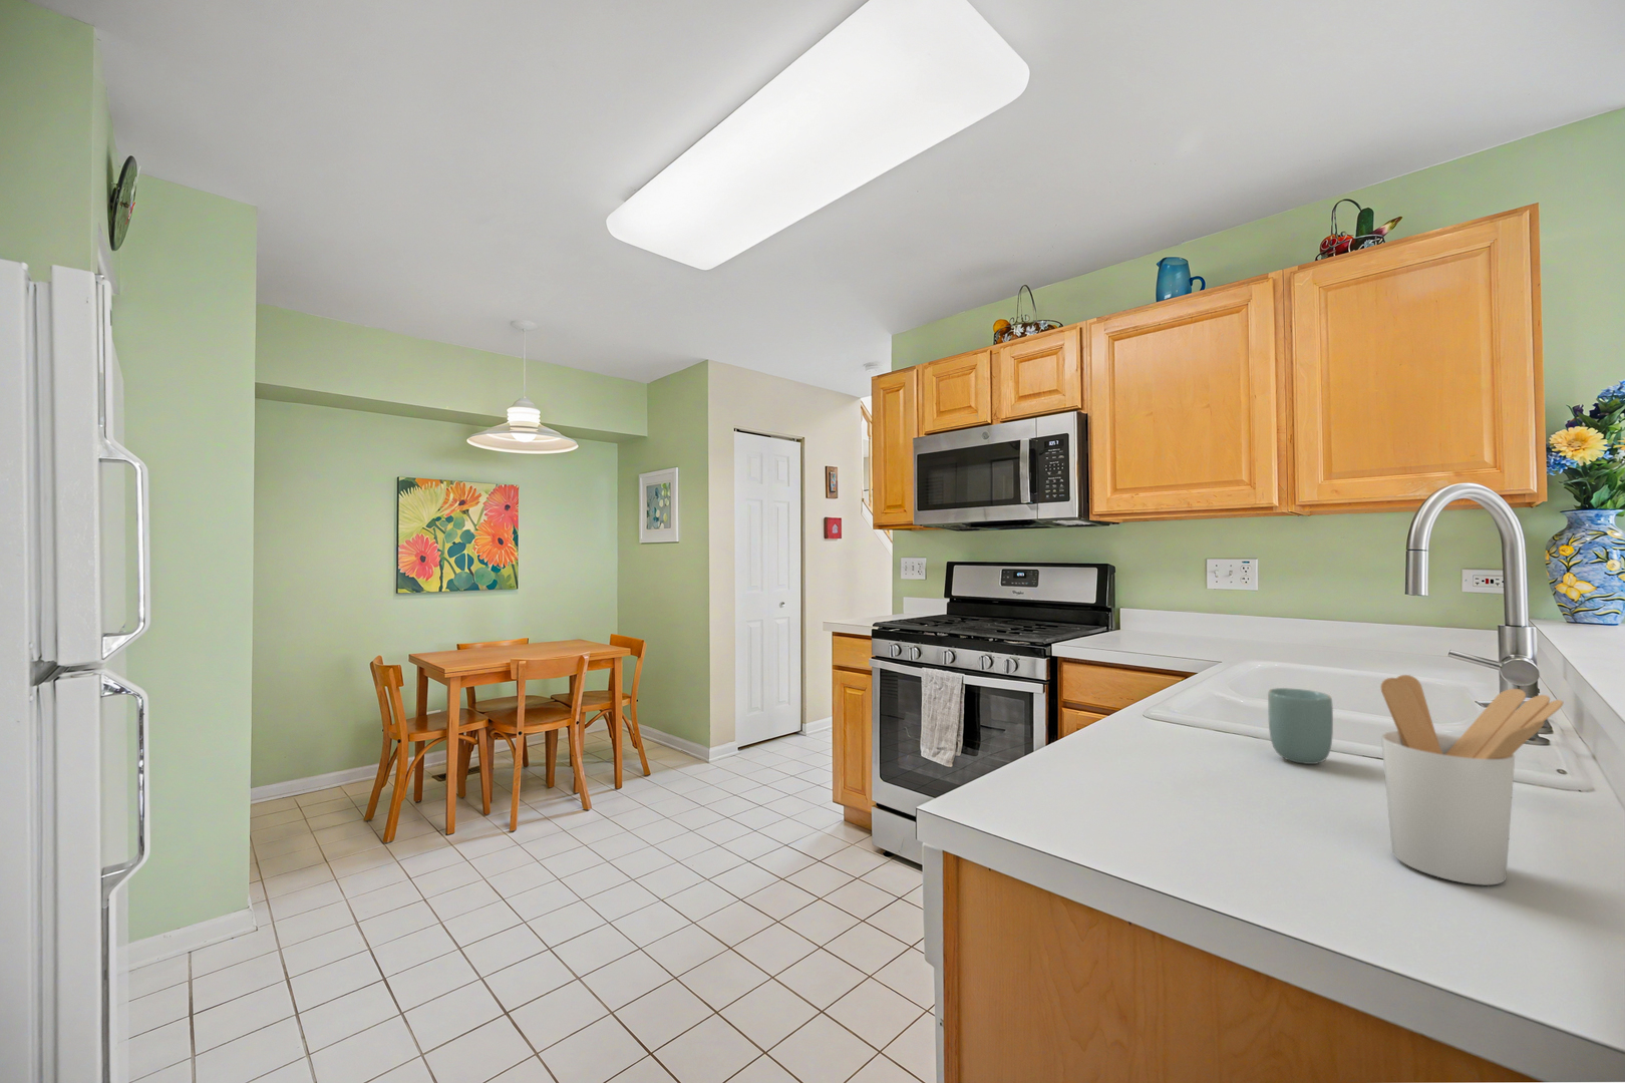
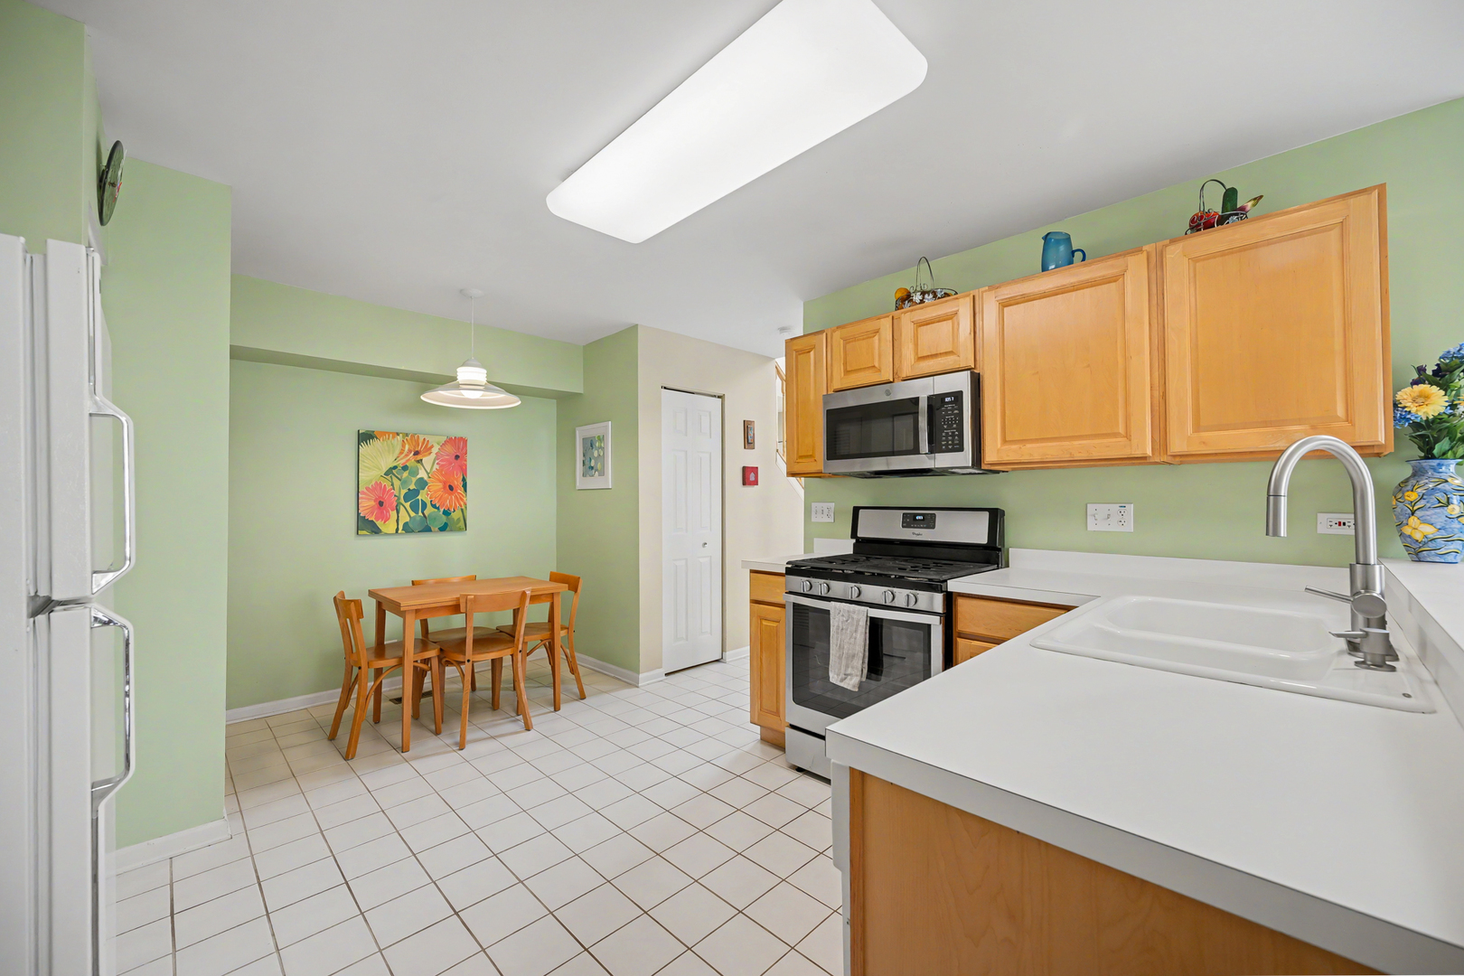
- cup (1299, 726)
- utensil holder (1470, 774)
